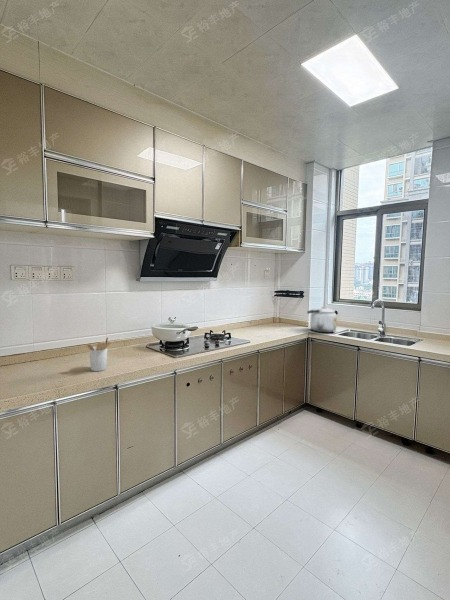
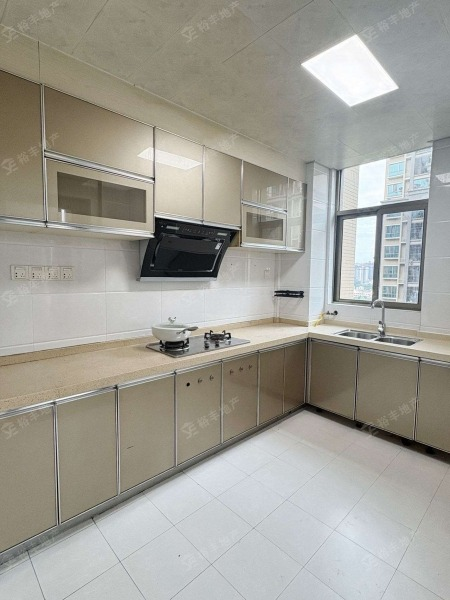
- kettle (322, 319)
- utensil holder (100, 354)
